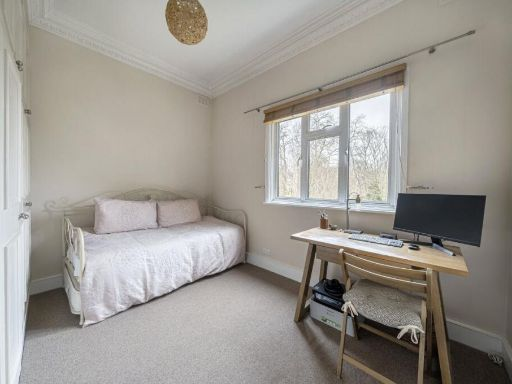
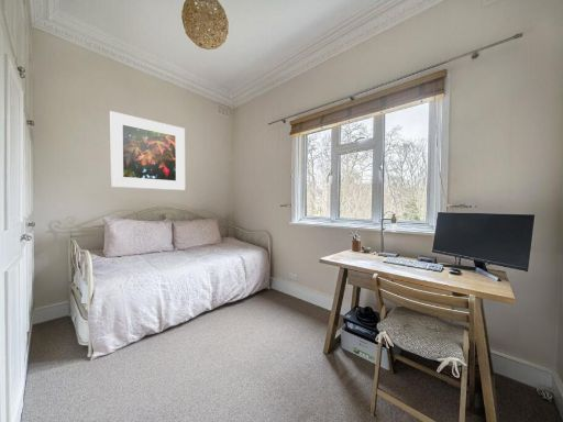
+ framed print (151, 154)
